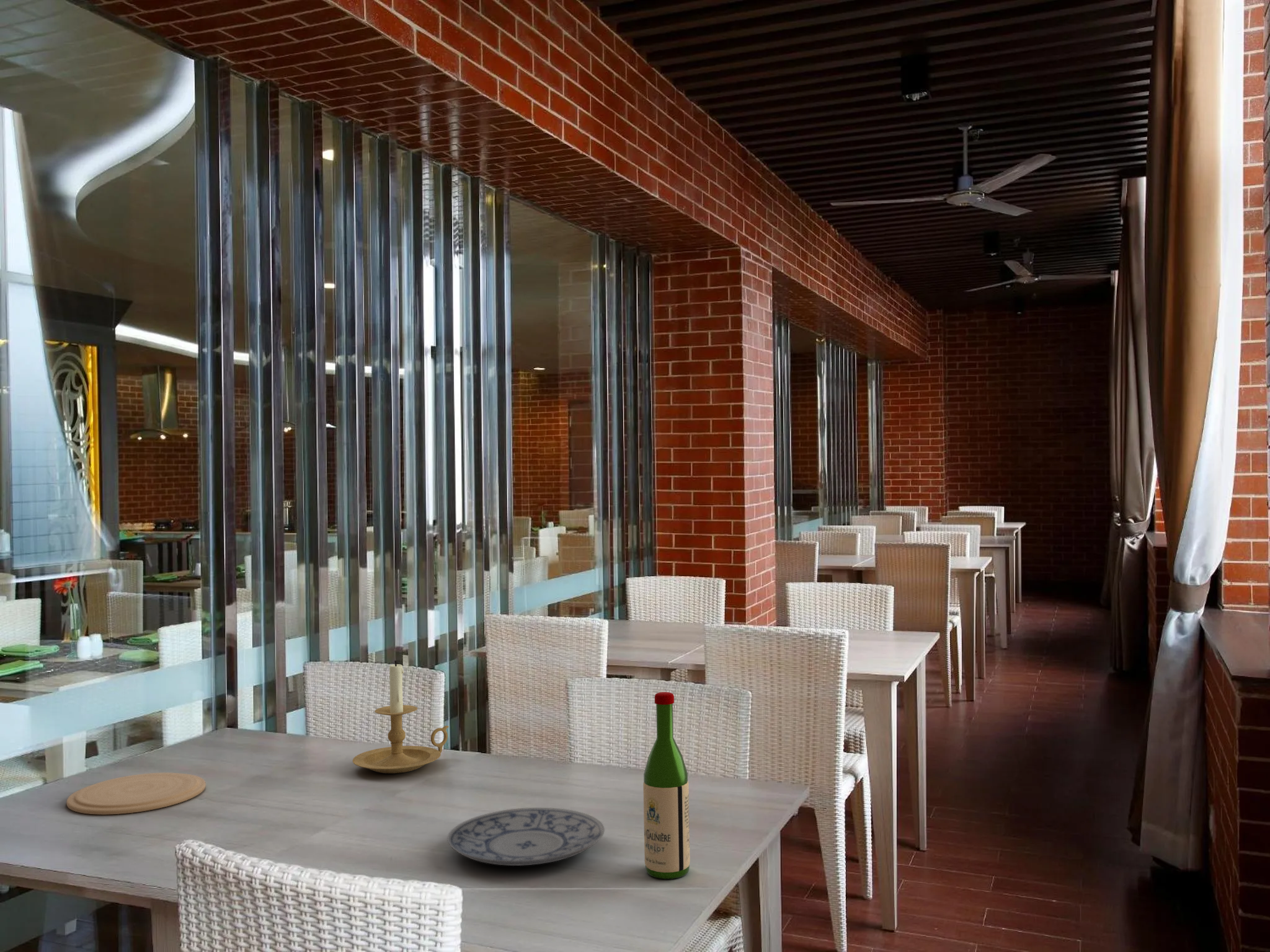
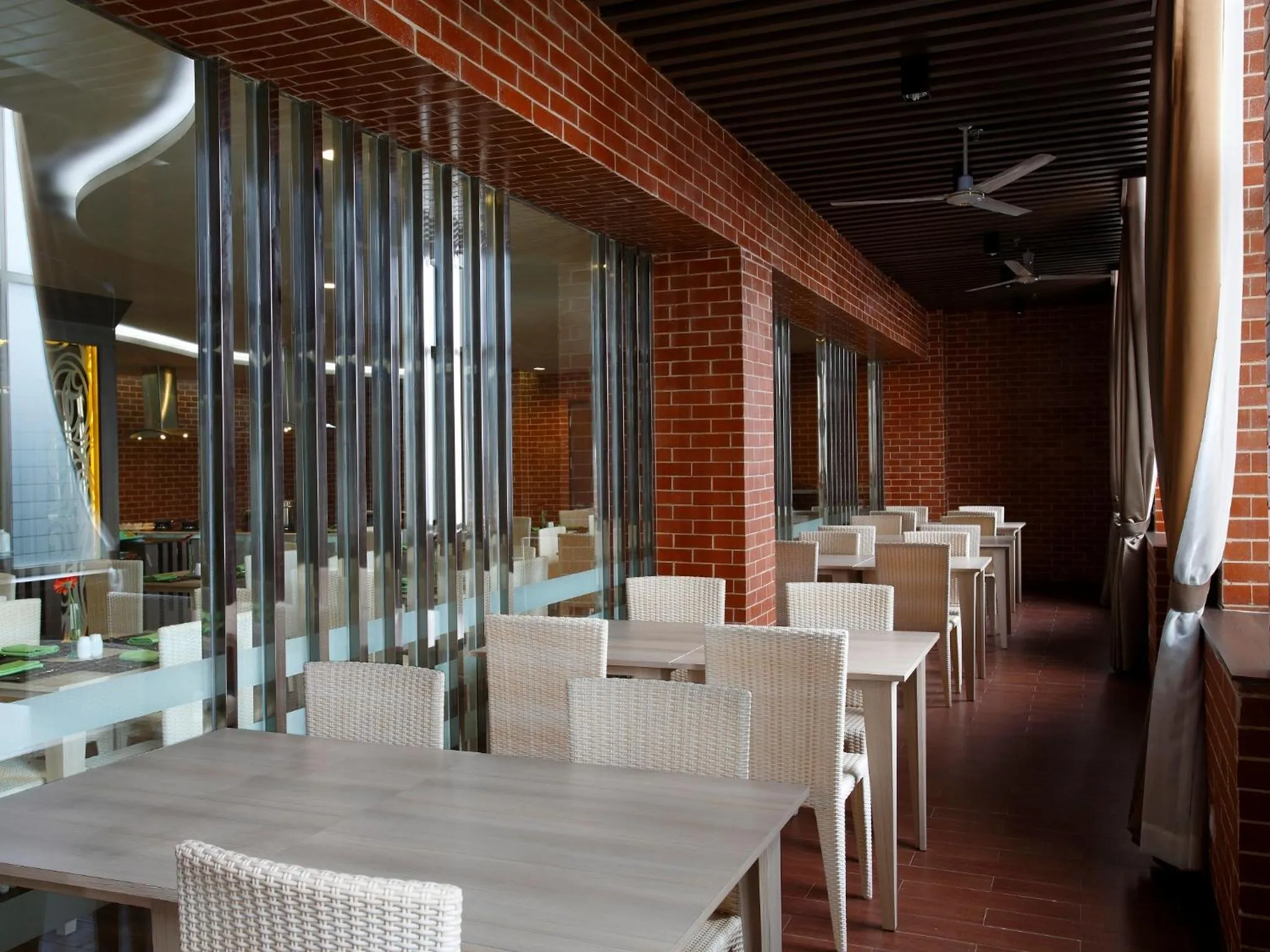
- candle holder (396, 714)
- plate (138, 791)
- plate (526, 840)
- wine bottle (665, 782)
